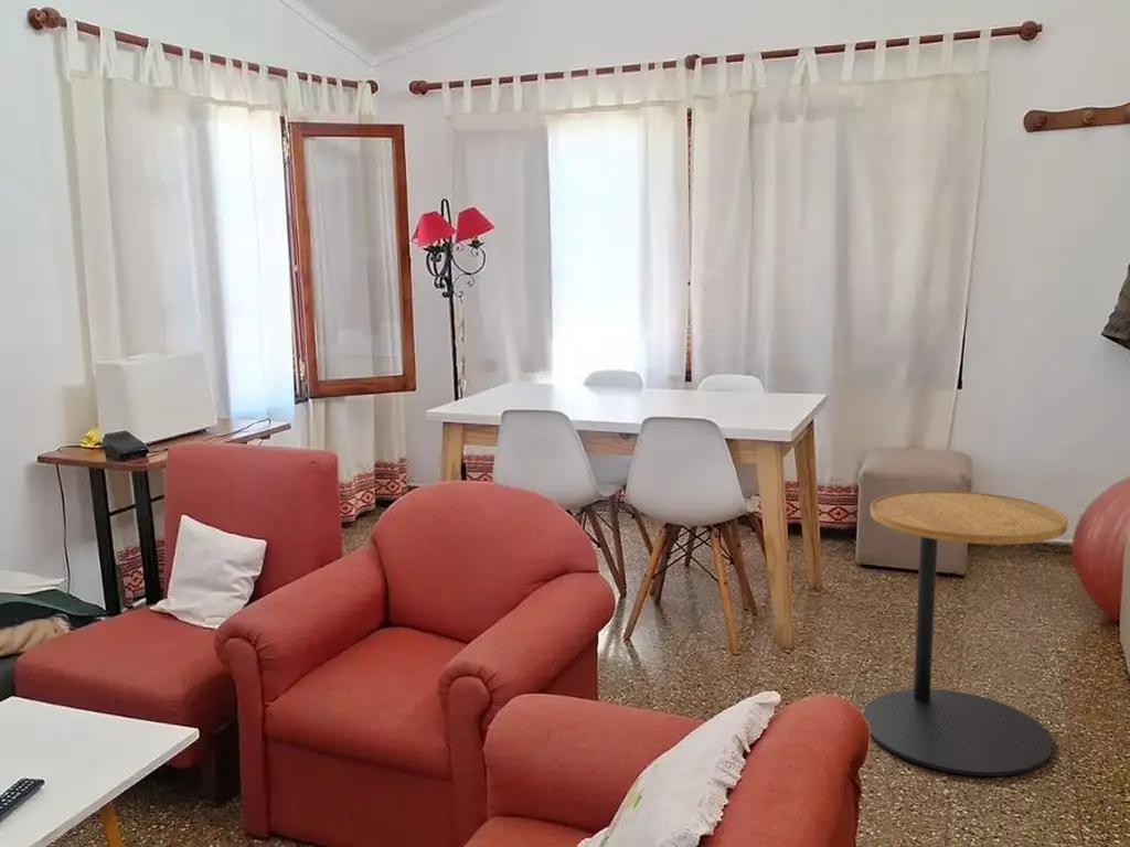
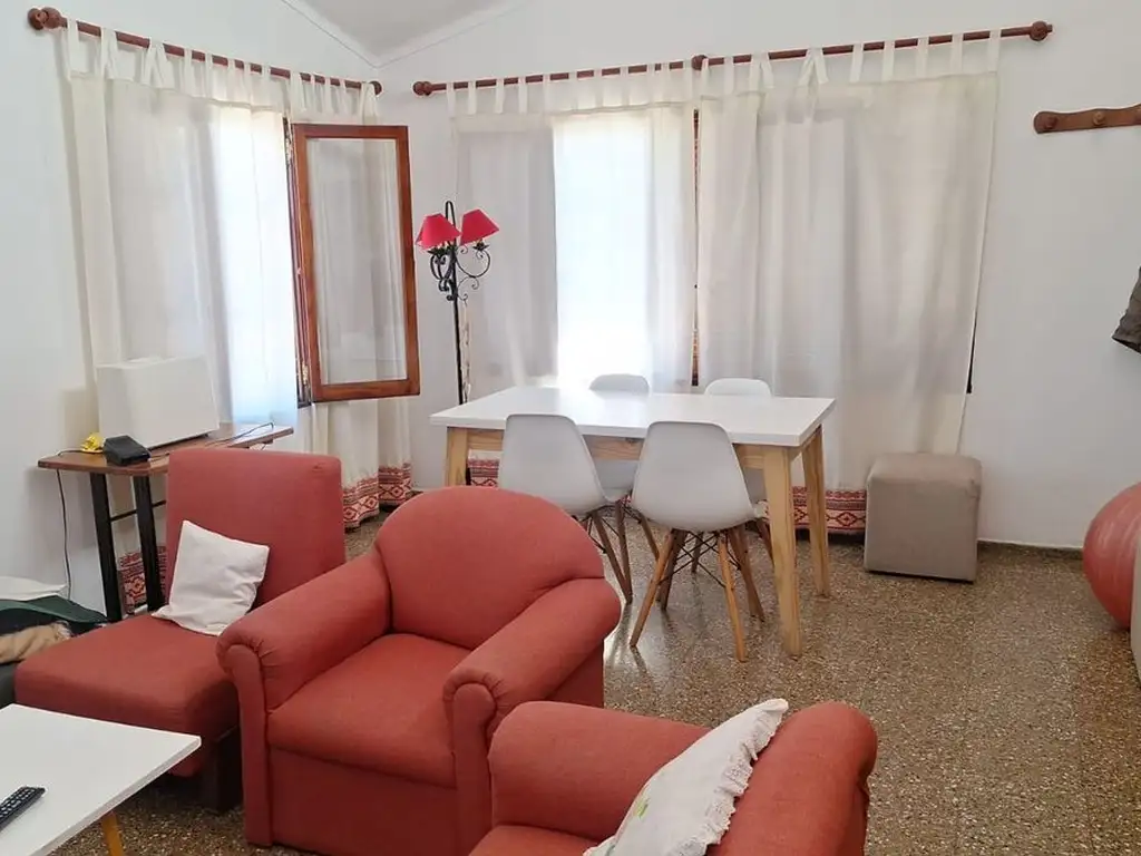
- side table (932, 622)
